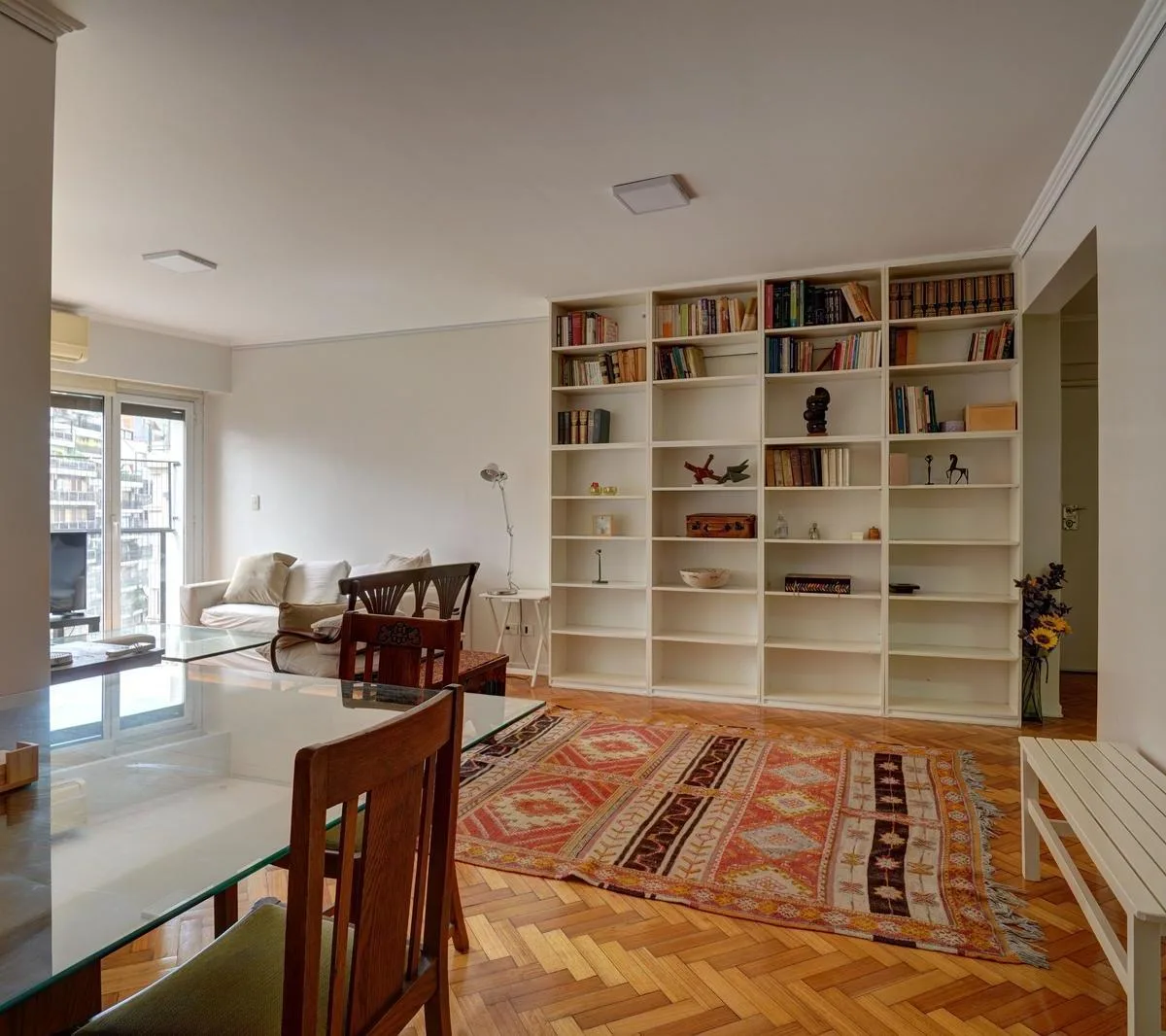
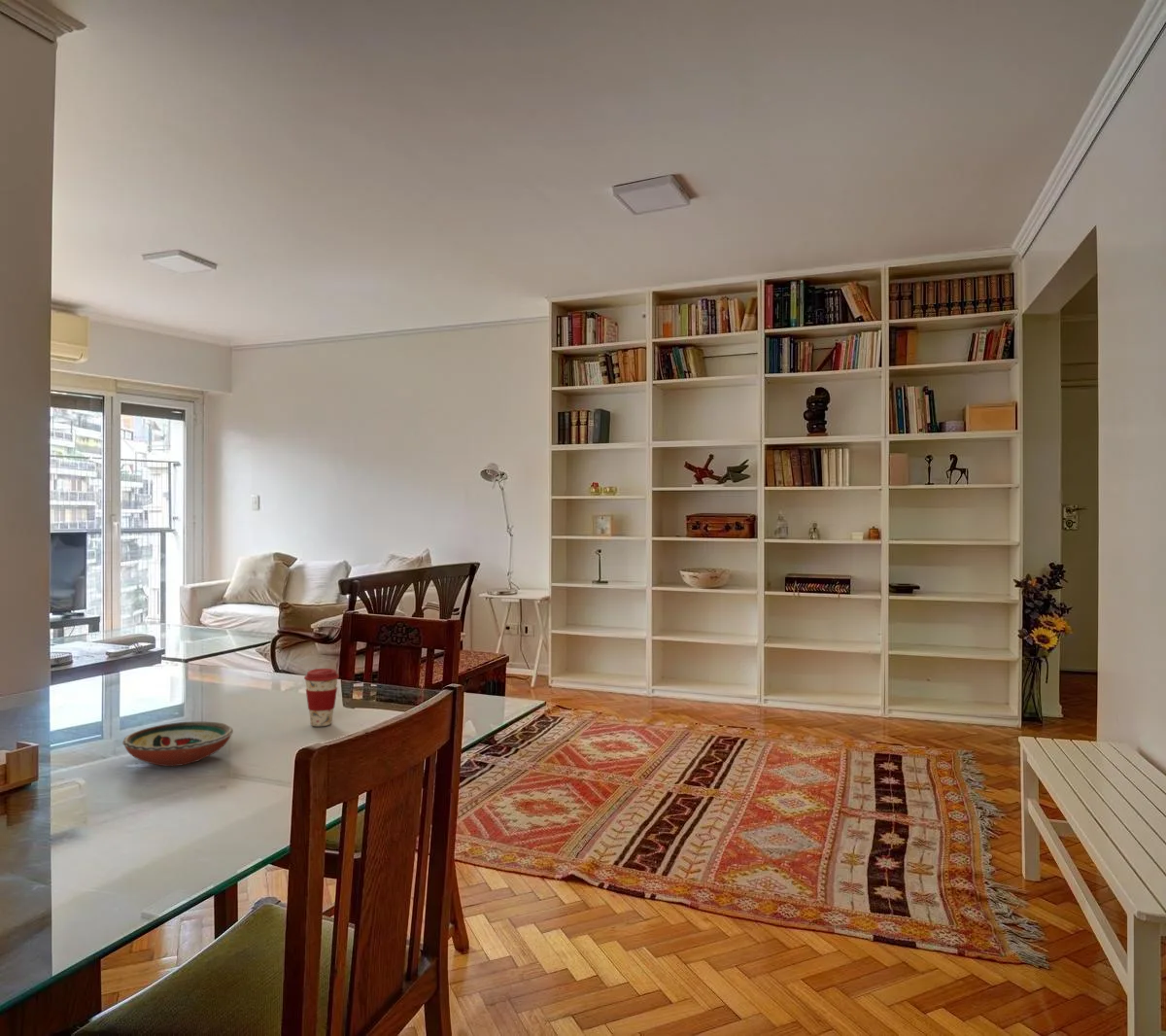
+ coffee cup (321, 697)
+ decorative bowl (179, 745)
